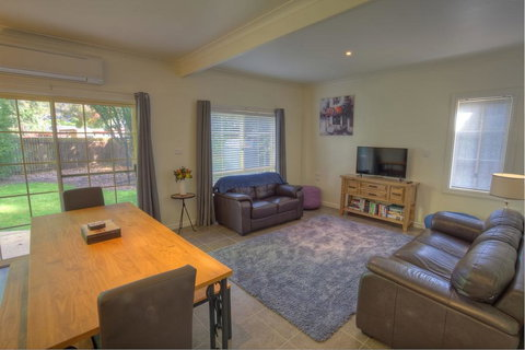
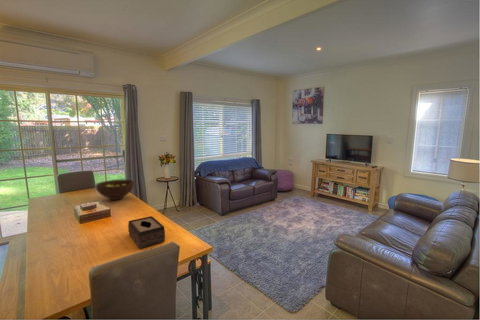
+ tissue box (146, 230)
+ fruit bowl (116, 190)
